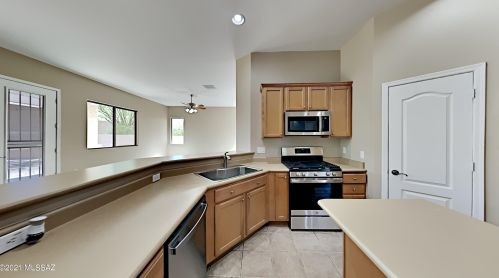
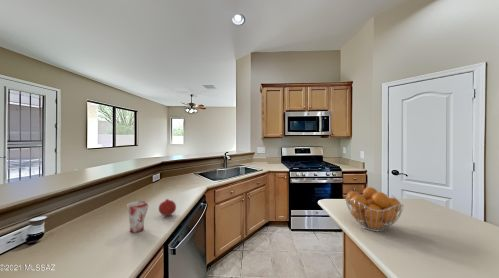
+ mug (139, 215)
+ fruit (167, 207)
+ fruit basket (372, 208)
